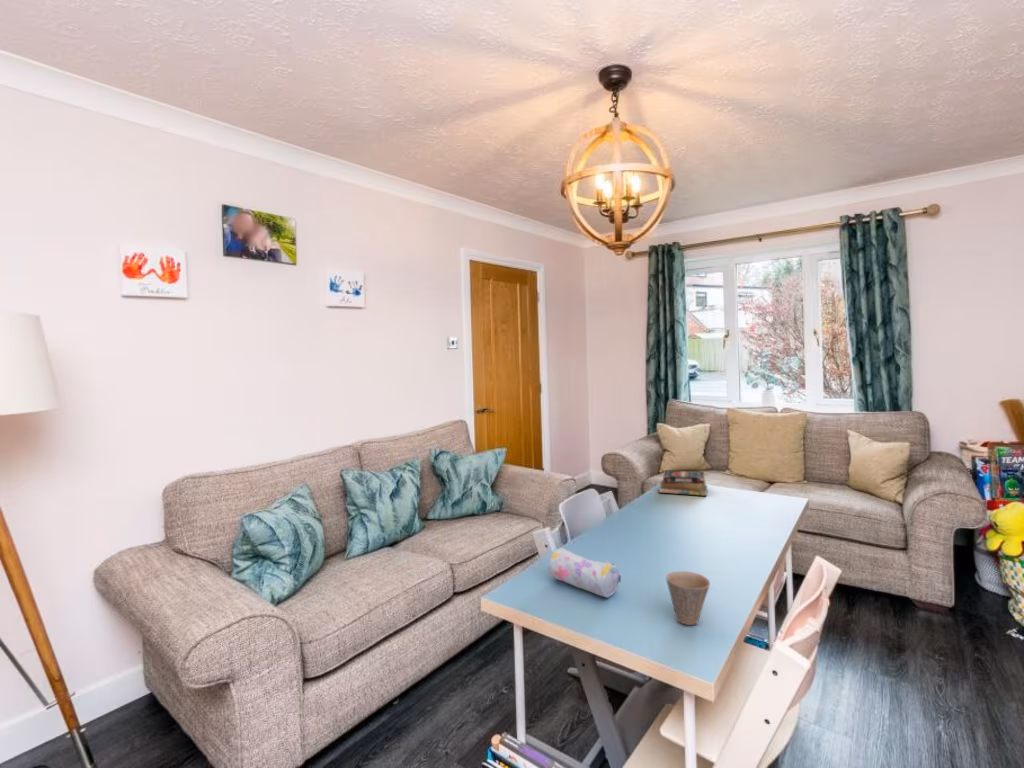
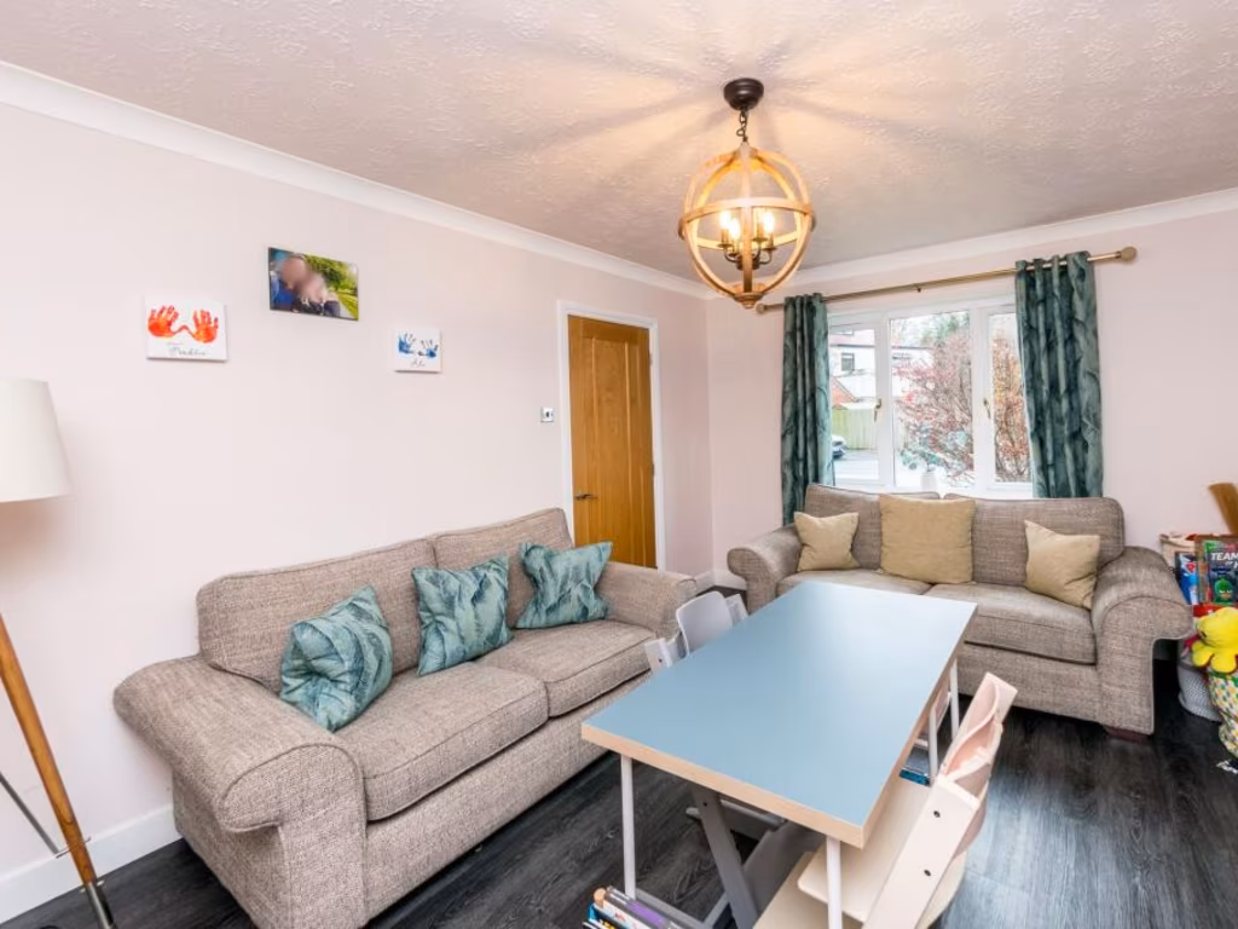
- pencil case (583, 571)
- cup (688, 599)
- books (683, 482)
